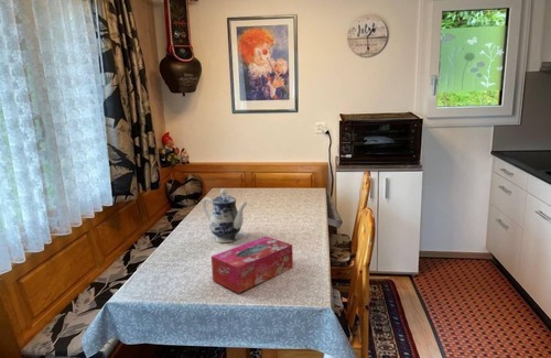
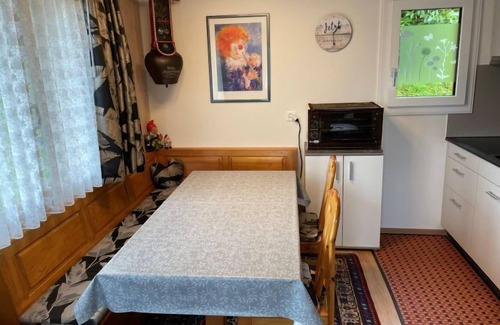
- teapot (225, 214)
- tissue box (253, 262)
